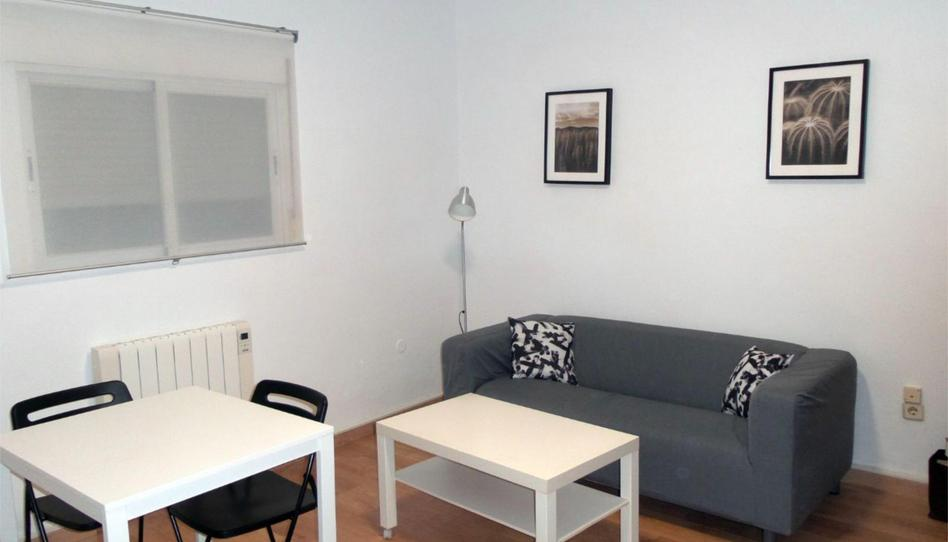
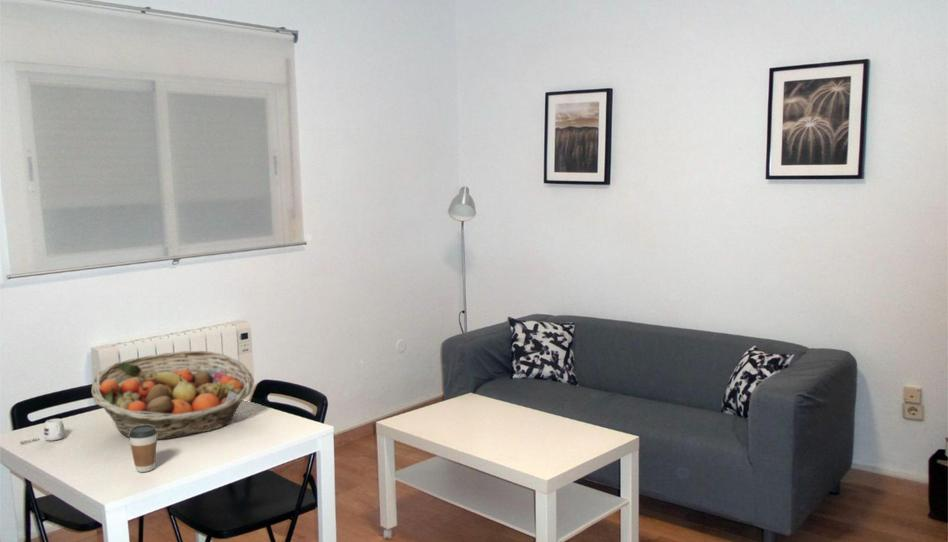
+ mug (44, 432)
+ fruit basket (175, 393)
+ coffee cup (144, 448)
